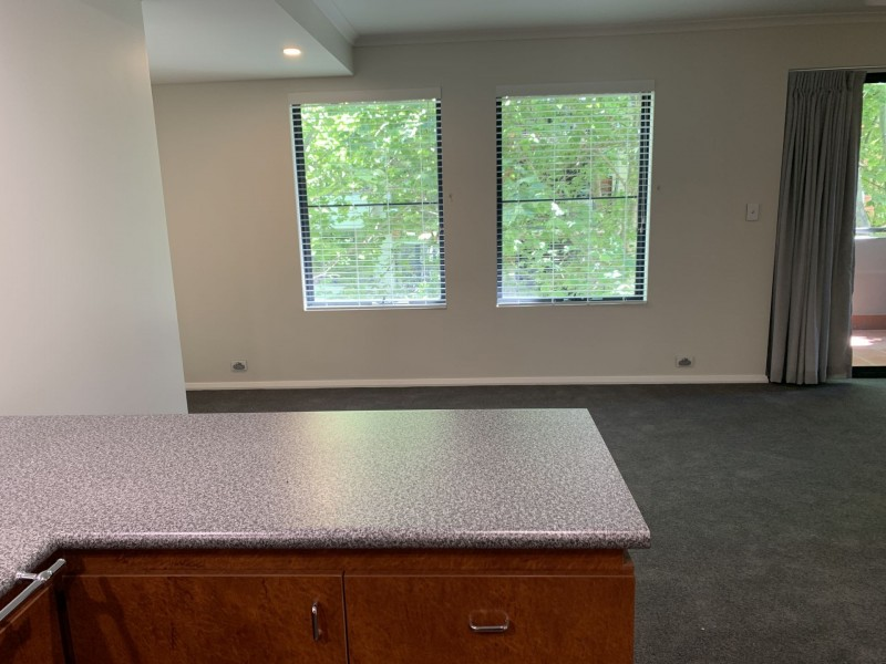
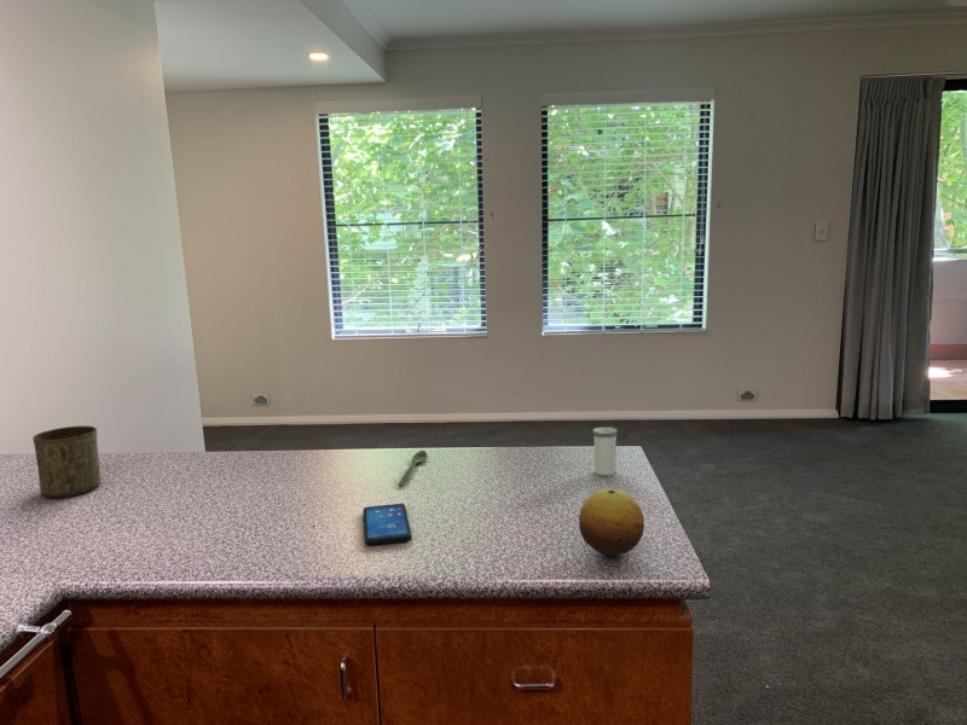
+ salt shaker (604, 451)
+ spoon (412, 466)
+ fruit (610, 521)
+ smartphone (386, 522)
+ cup (69, 460)
